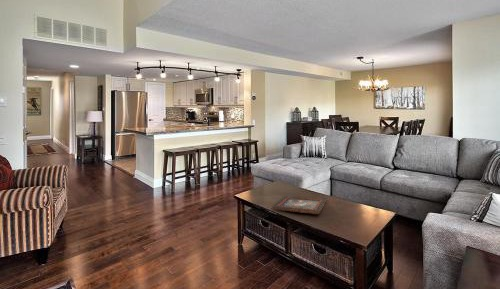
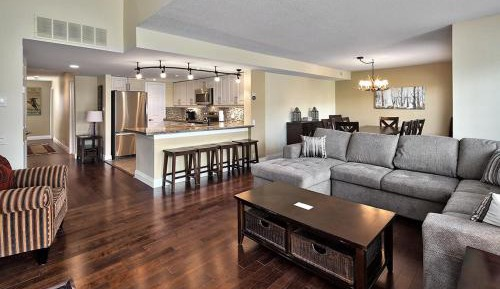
- decorative tray (300, 204)
